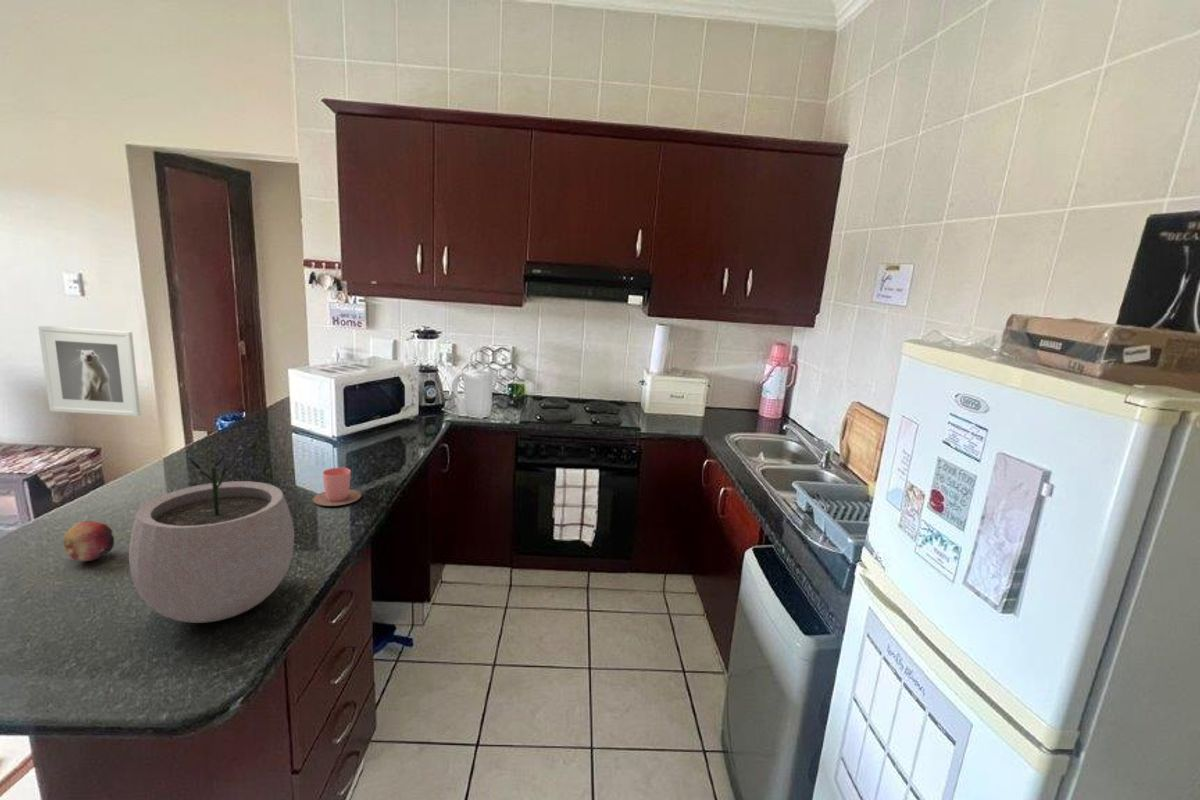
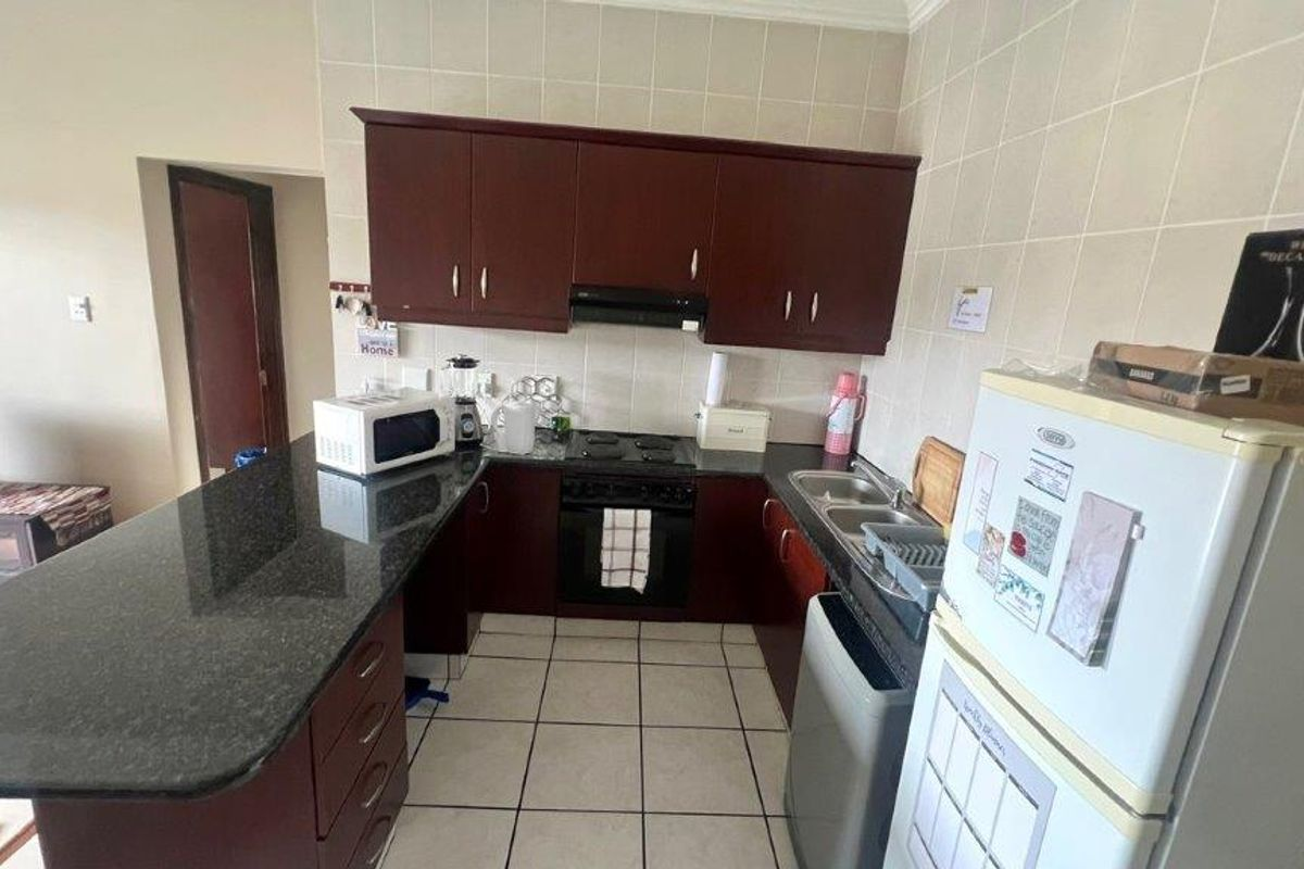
- cup (337, 485)
- fruit (89, 541)
- plant pot (216, 532)
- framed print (90, 371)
